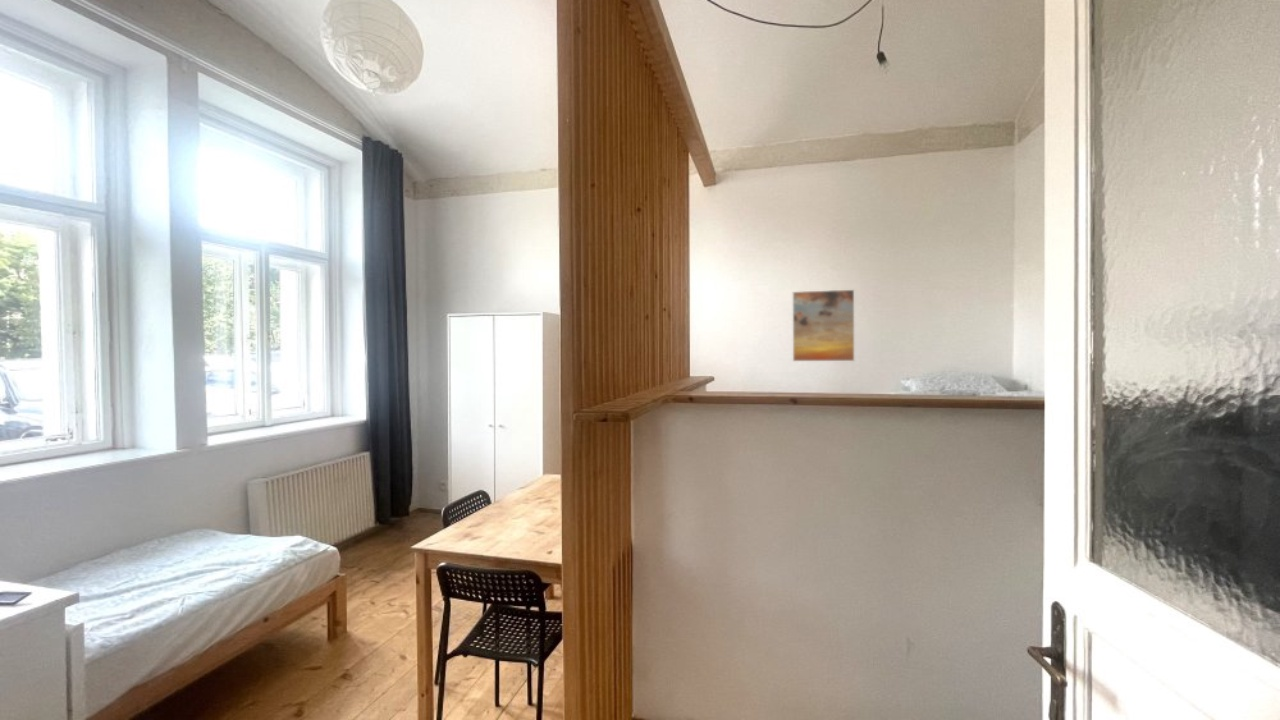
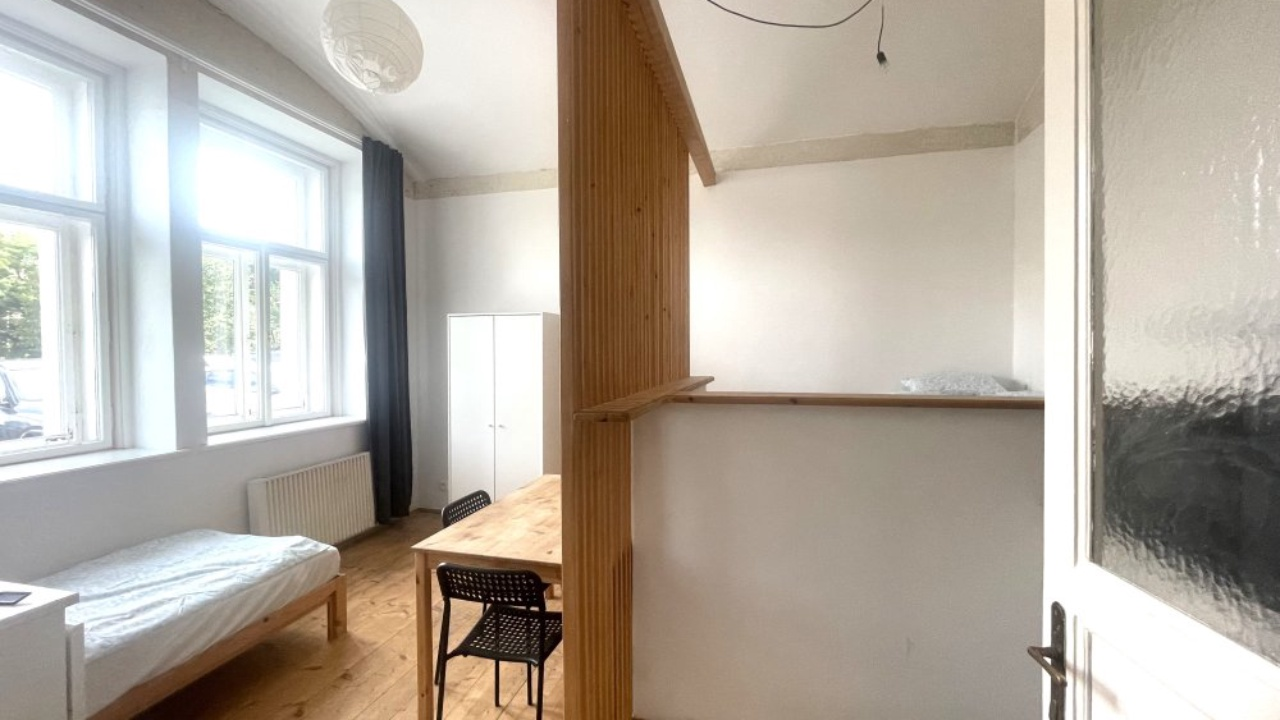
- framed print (822, 326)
